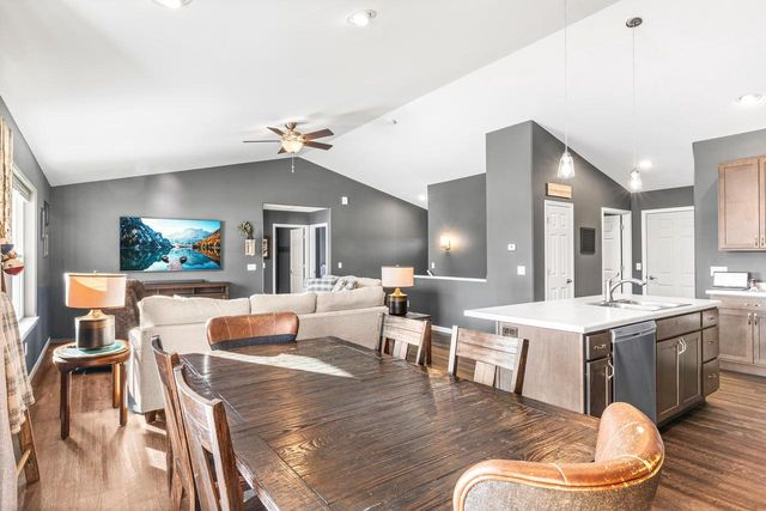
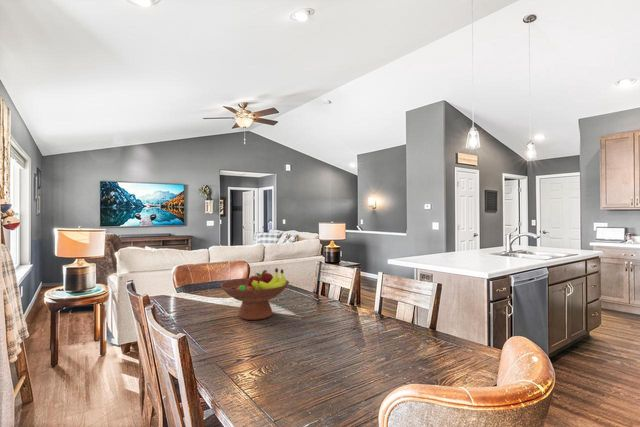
+ fruit bowl (255, 293)
